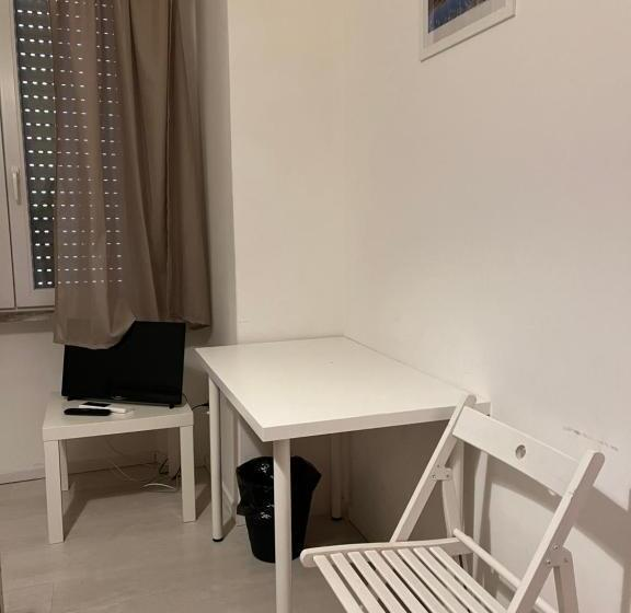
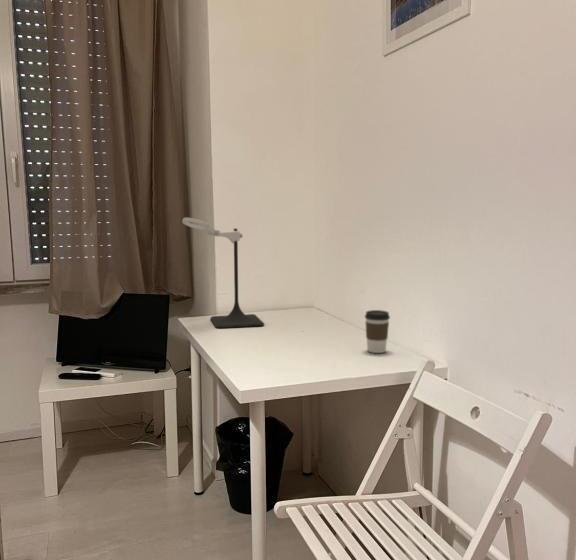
+ coffee cup (376, 331)
+ speaker stand (234, 271)
